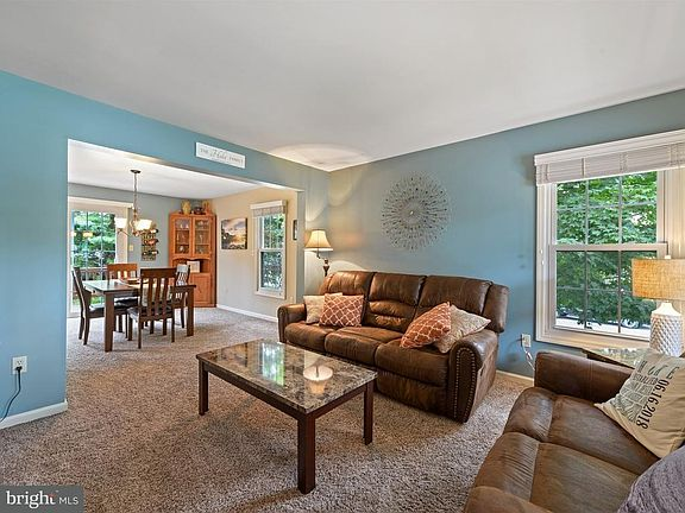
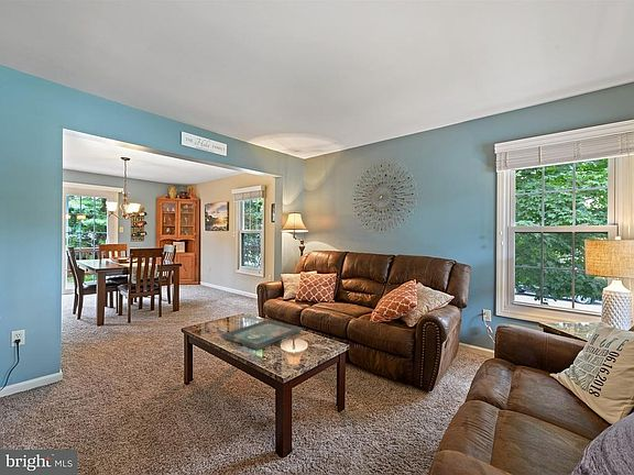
+ decorative tray (263, 332)
